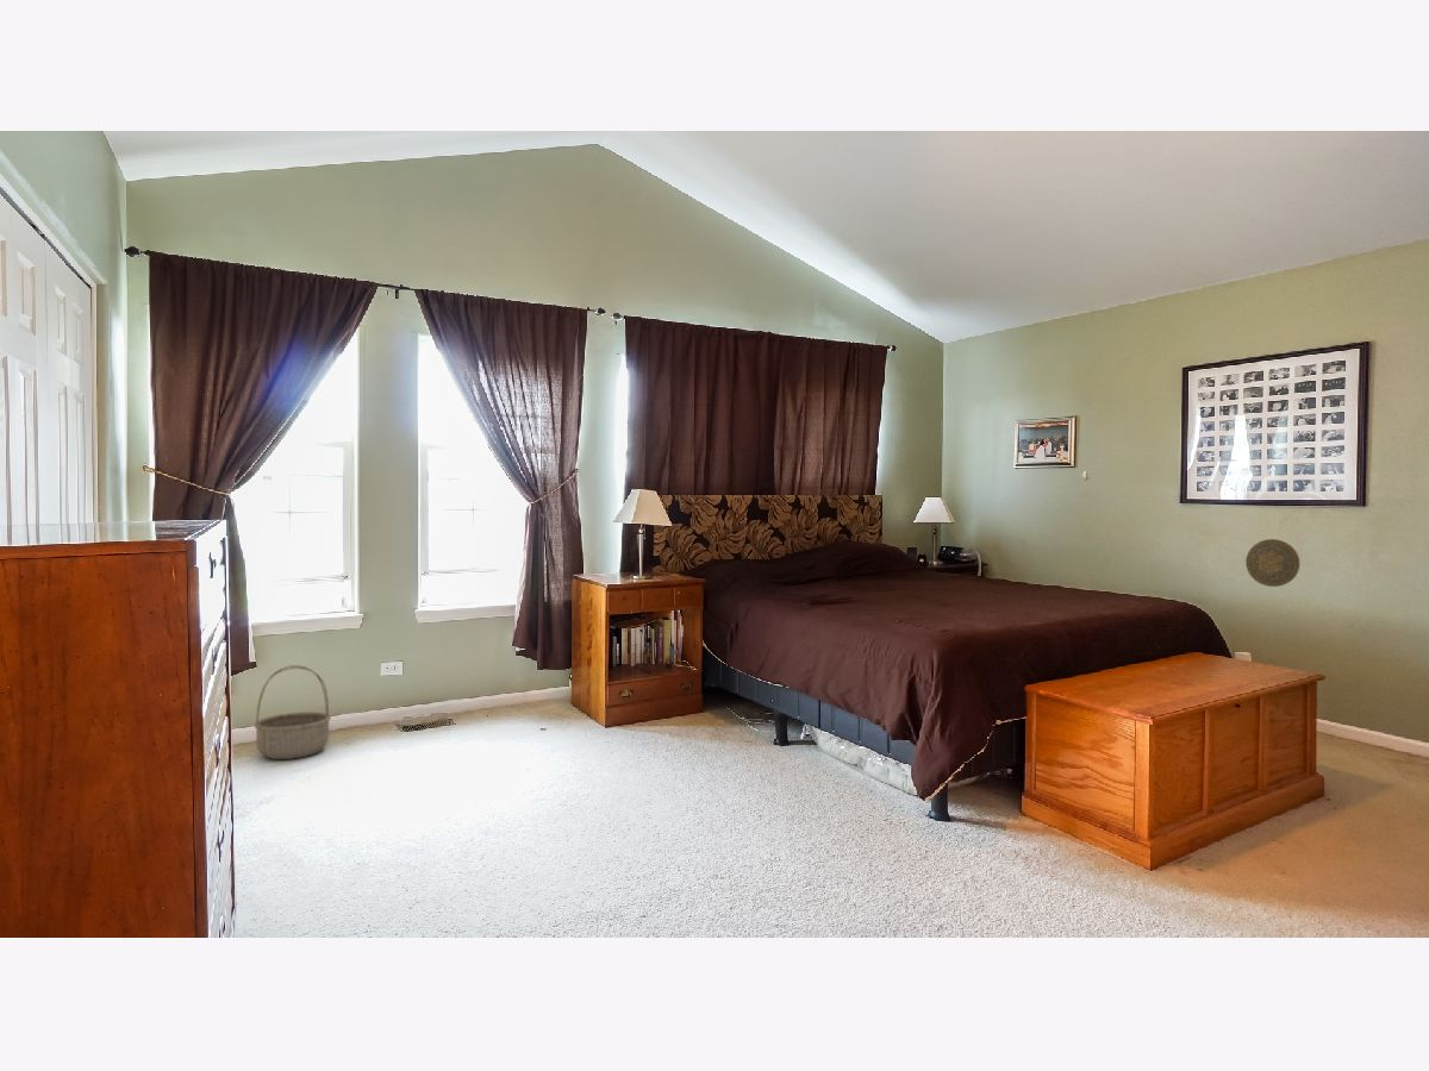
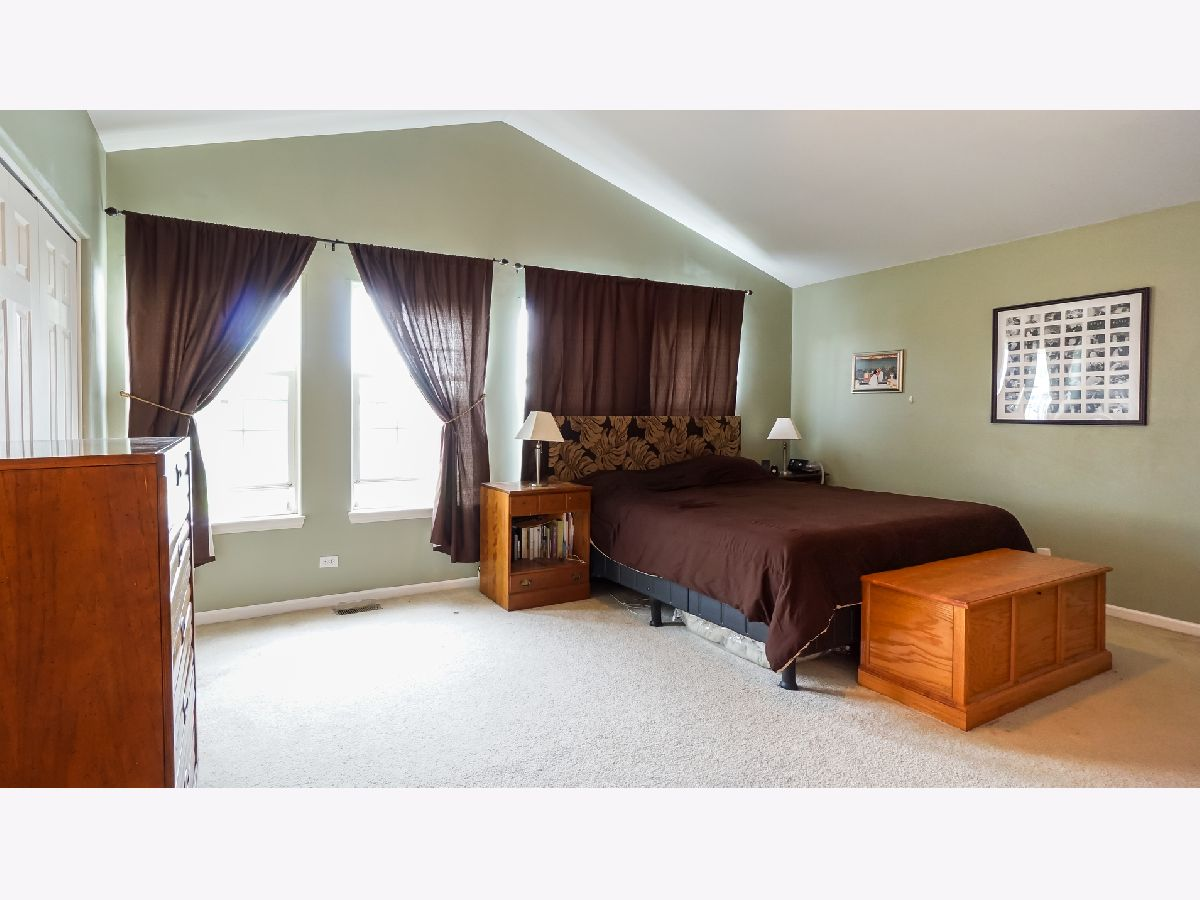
- decorative plate (1271, 563)
- basket (293, 713)
